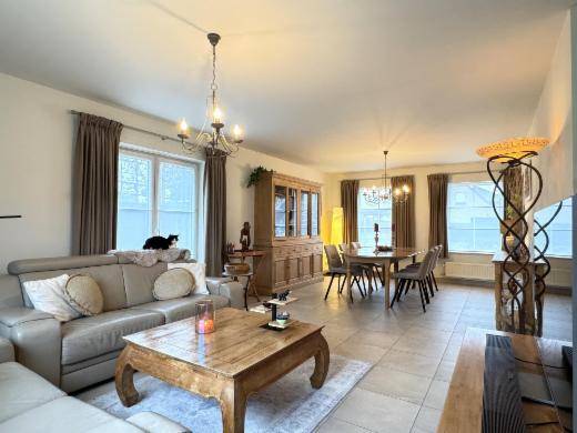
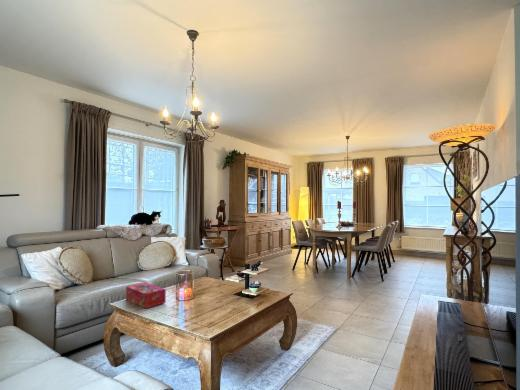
+ tissue box (145, 294)
